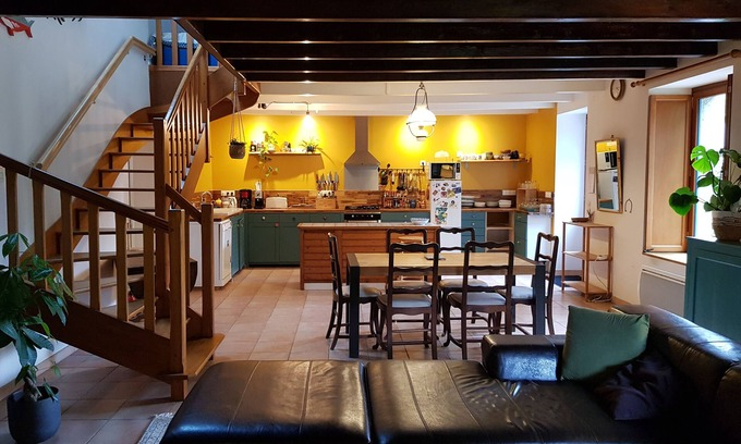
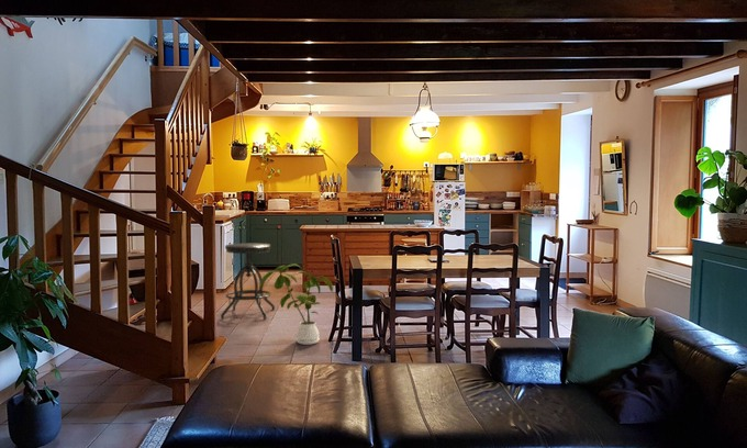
+ house plant (294, 303)
+ stool (248, 276)
